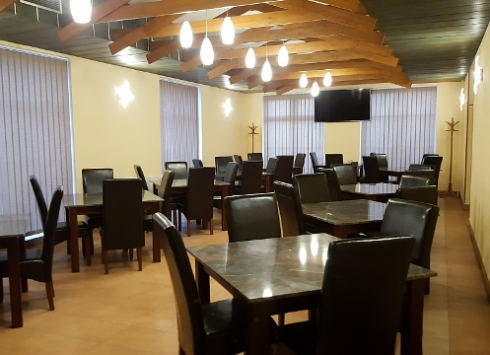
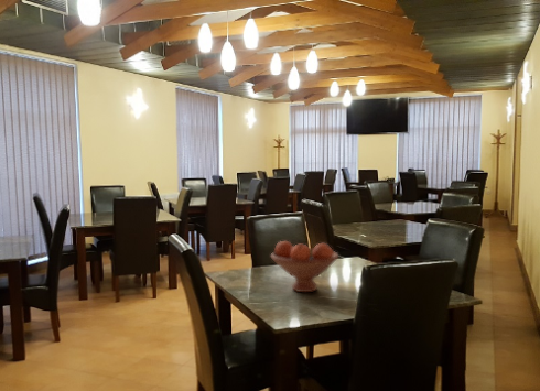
+ fruit bowl (304, 264)
